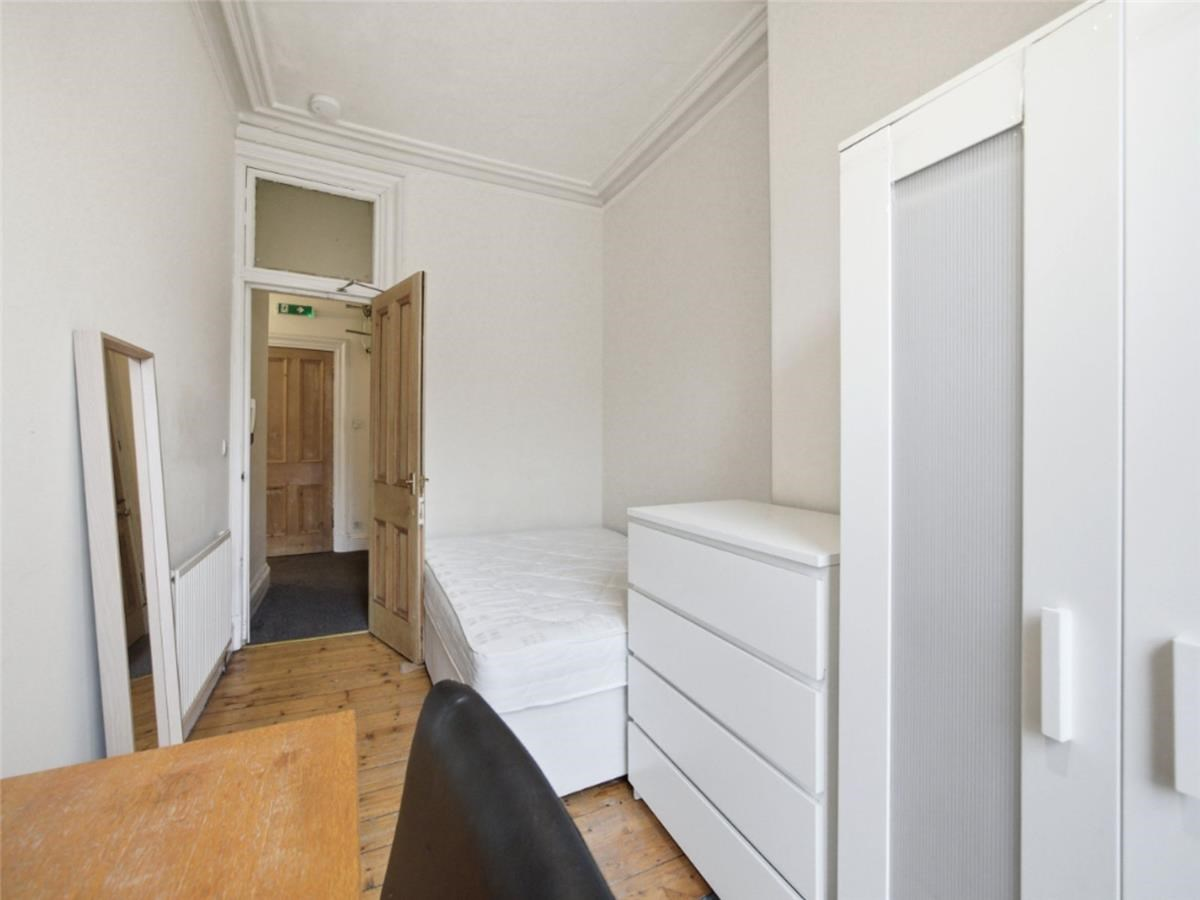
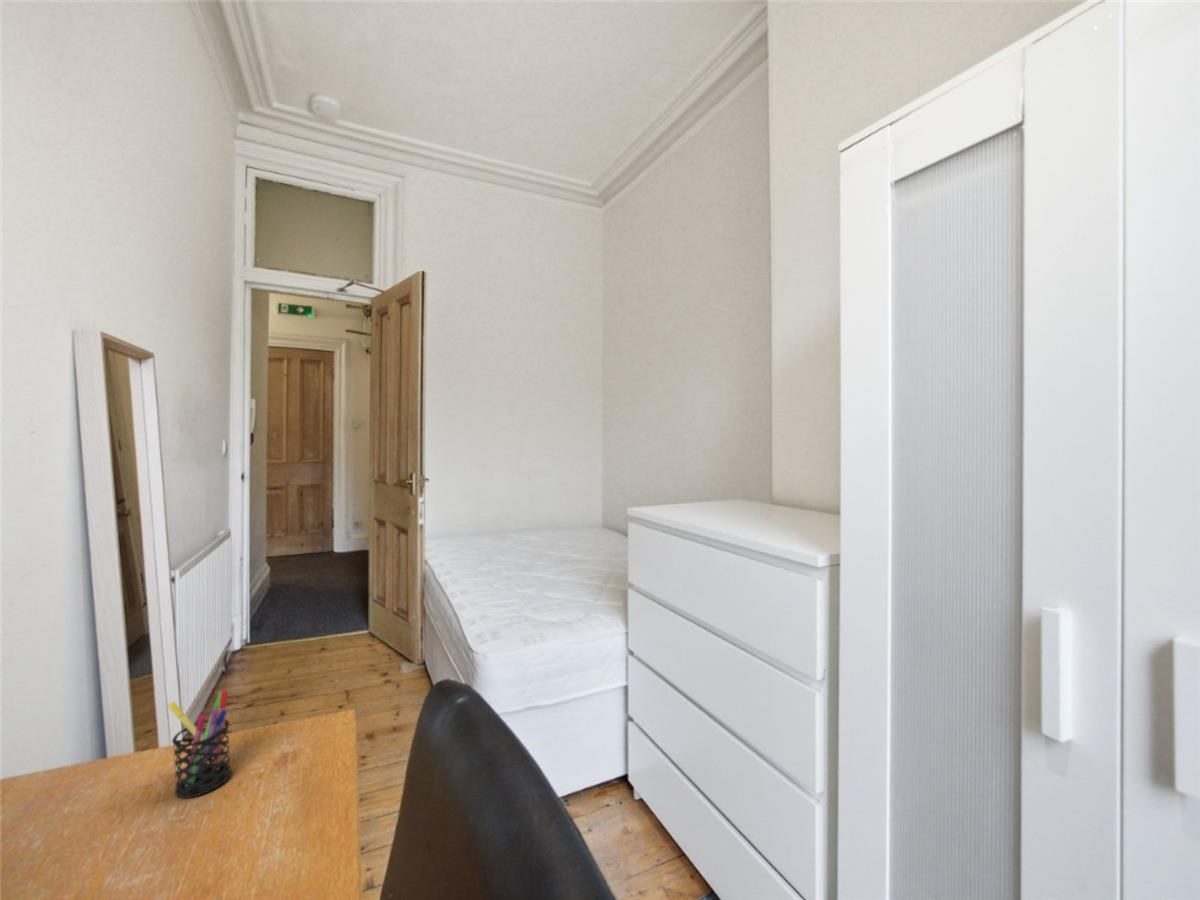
+ pen holder (208, 734)
